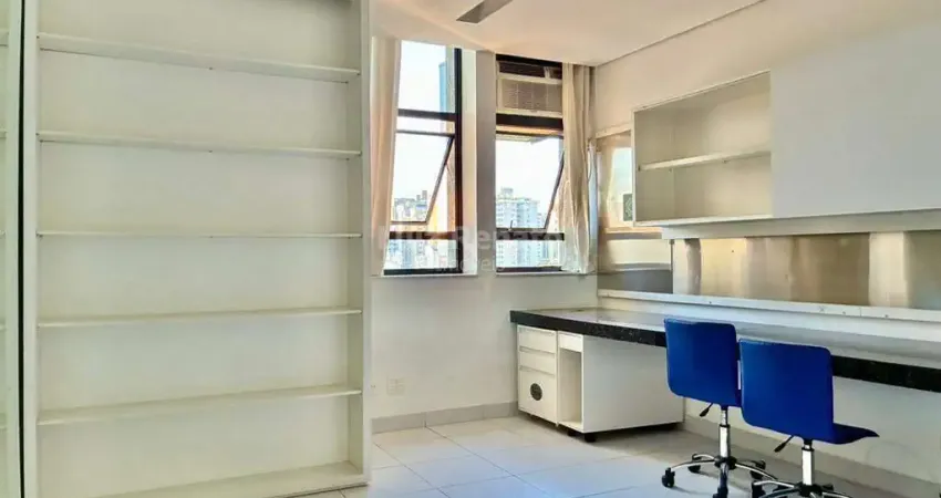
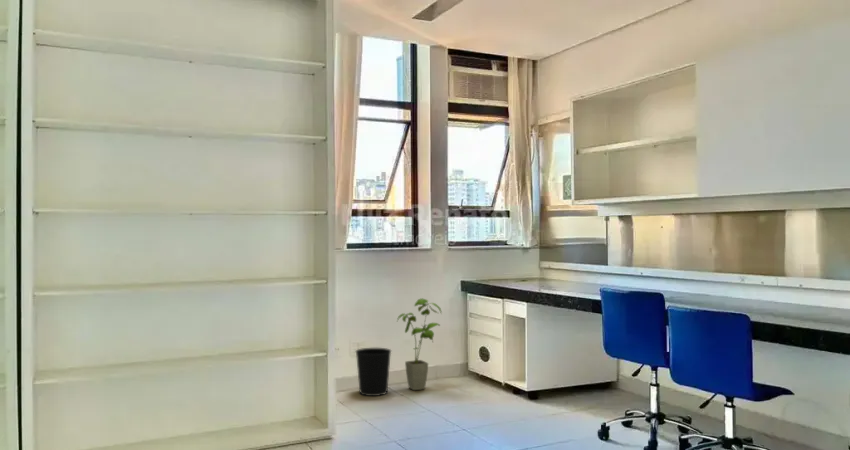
+ house plant (421, 343)
+ wastebasket (373, 371)
